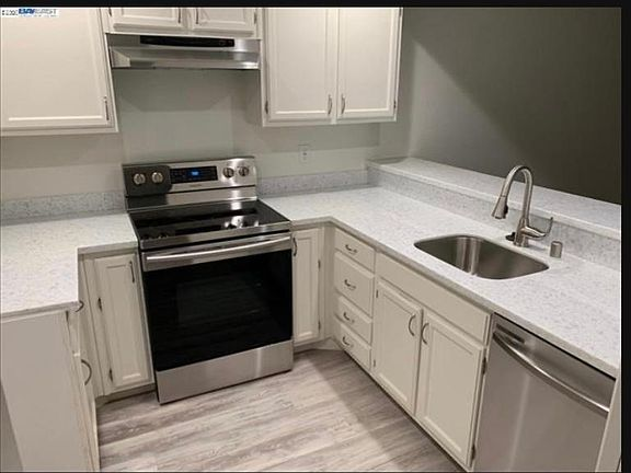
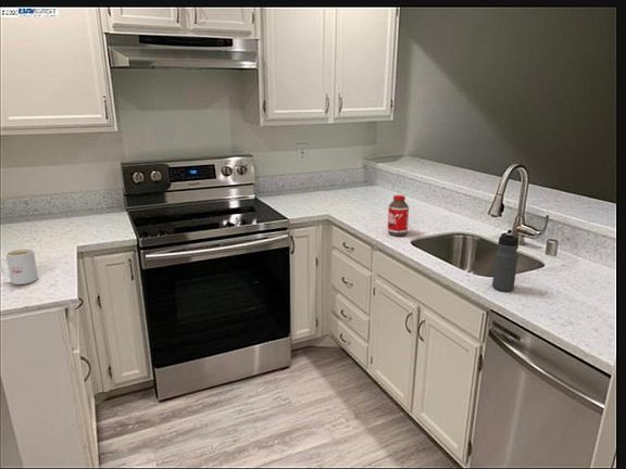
+ water bottle (505, 261)
+ bottle (398, 215)
+ mug (16, 266)
